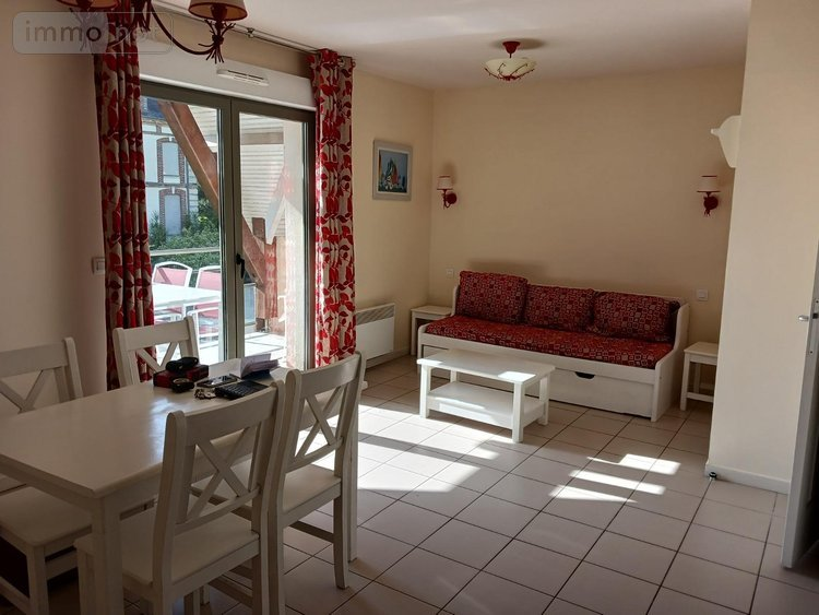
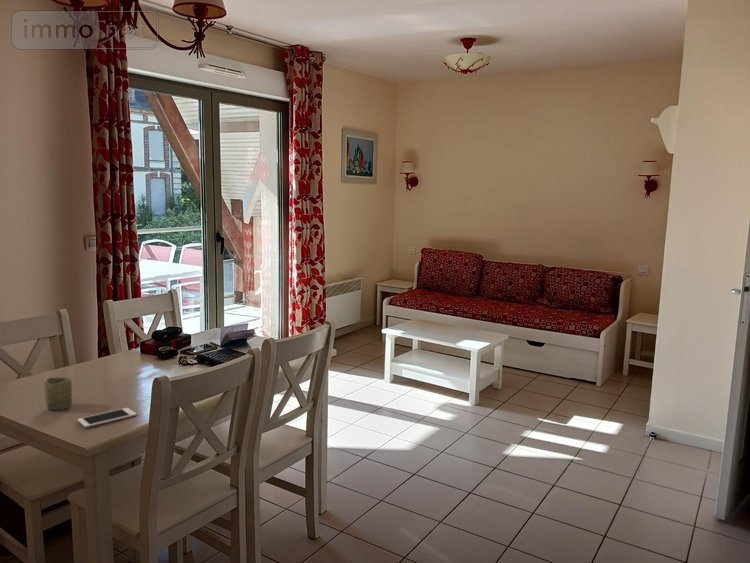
+ cup (58, 393)
+ cell phone (107, 417)
